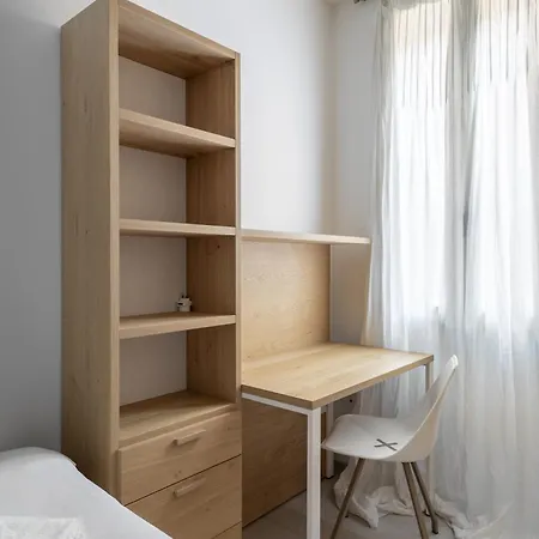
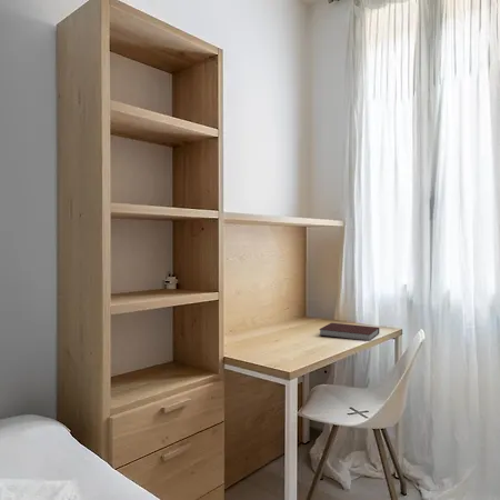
+ notebook (349, 331)
